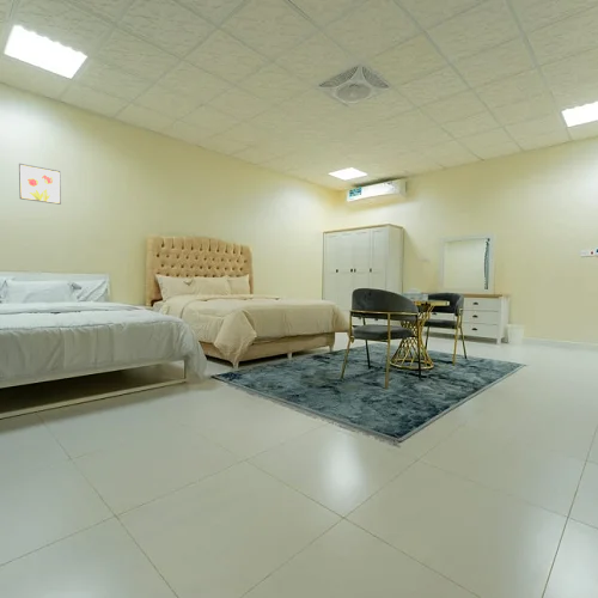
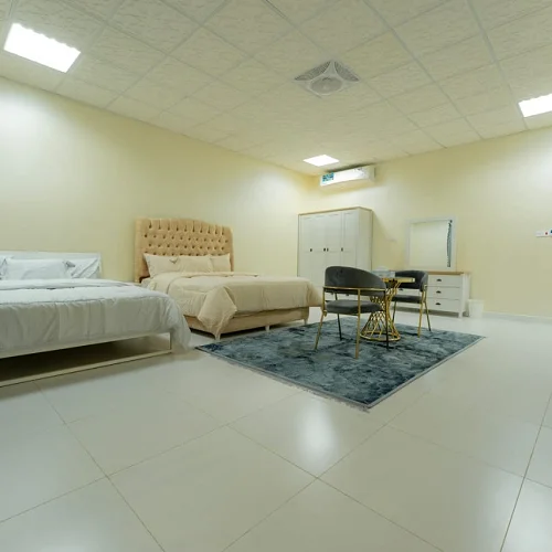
- wall art (39, 184)
